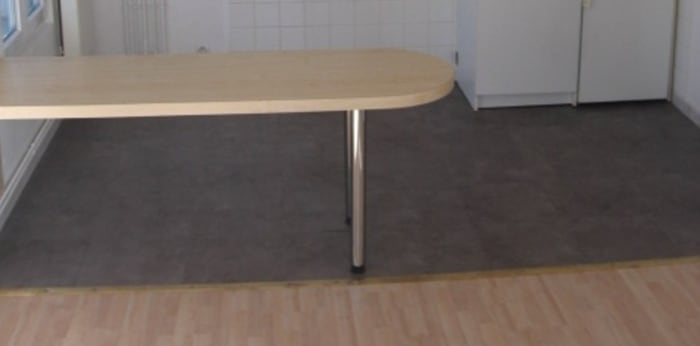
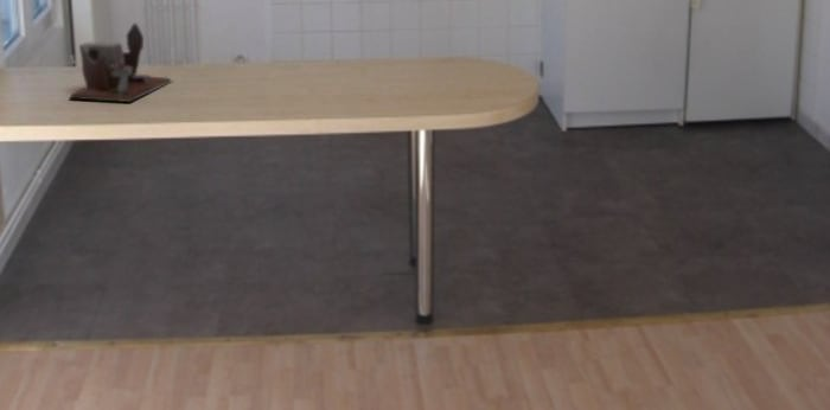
+ desk organizer (120, 57)
